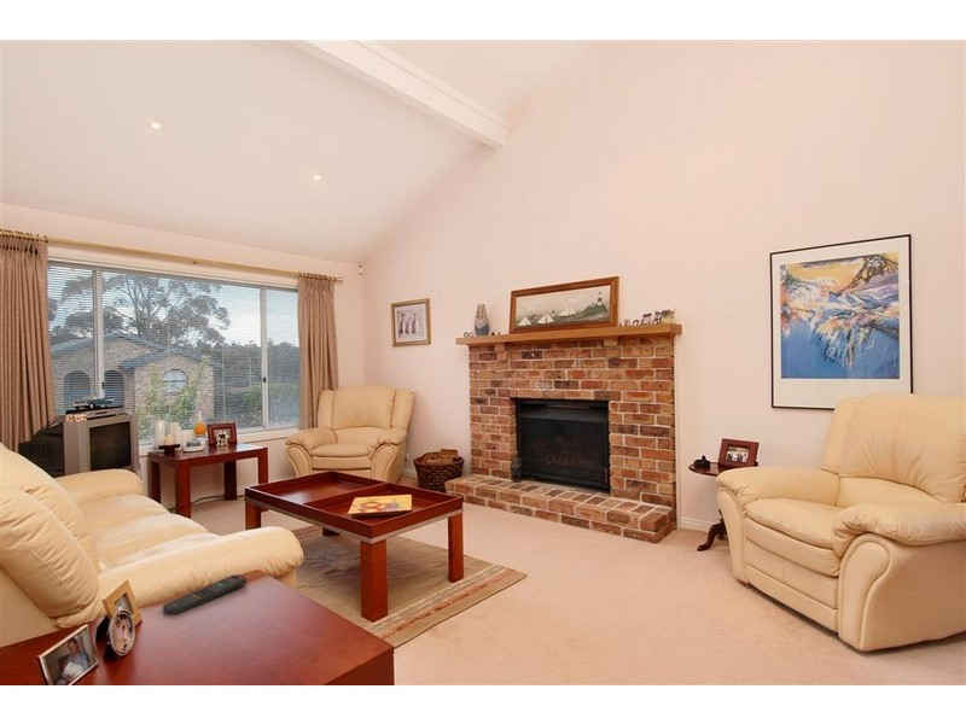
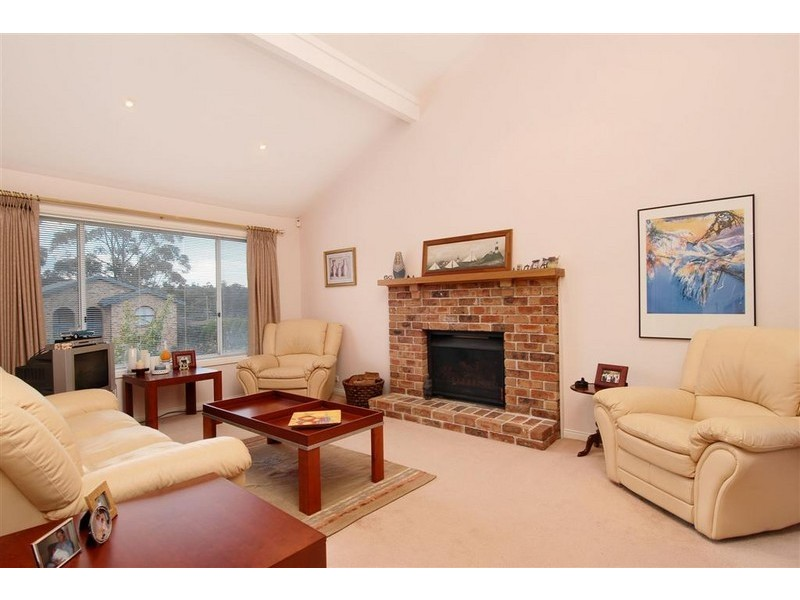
- remote control (206, 592)
